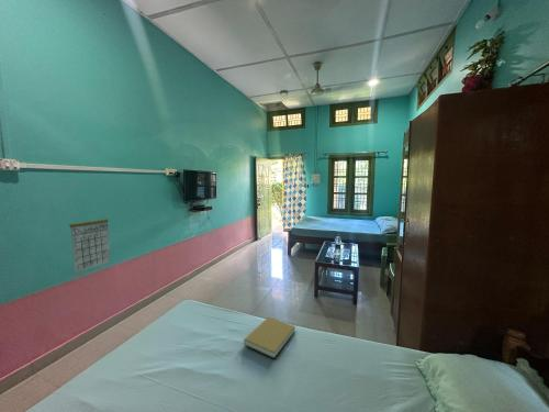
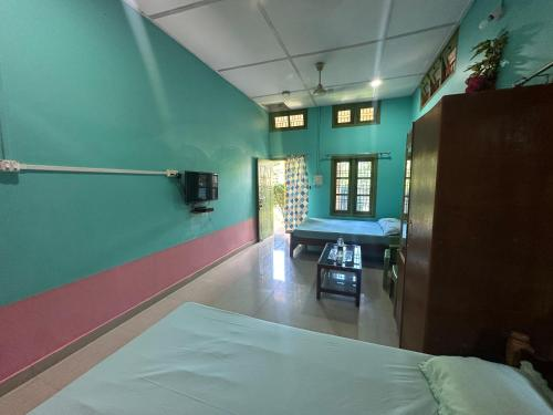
- book (270, 334)
- calendar (91, 238)
